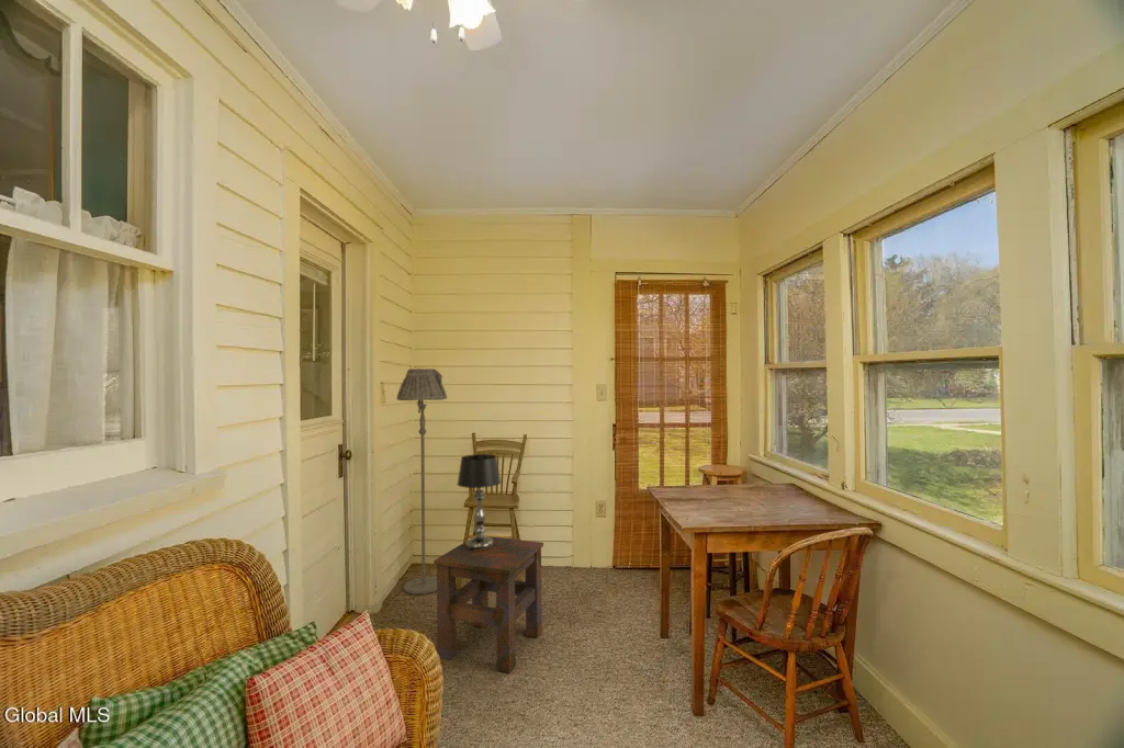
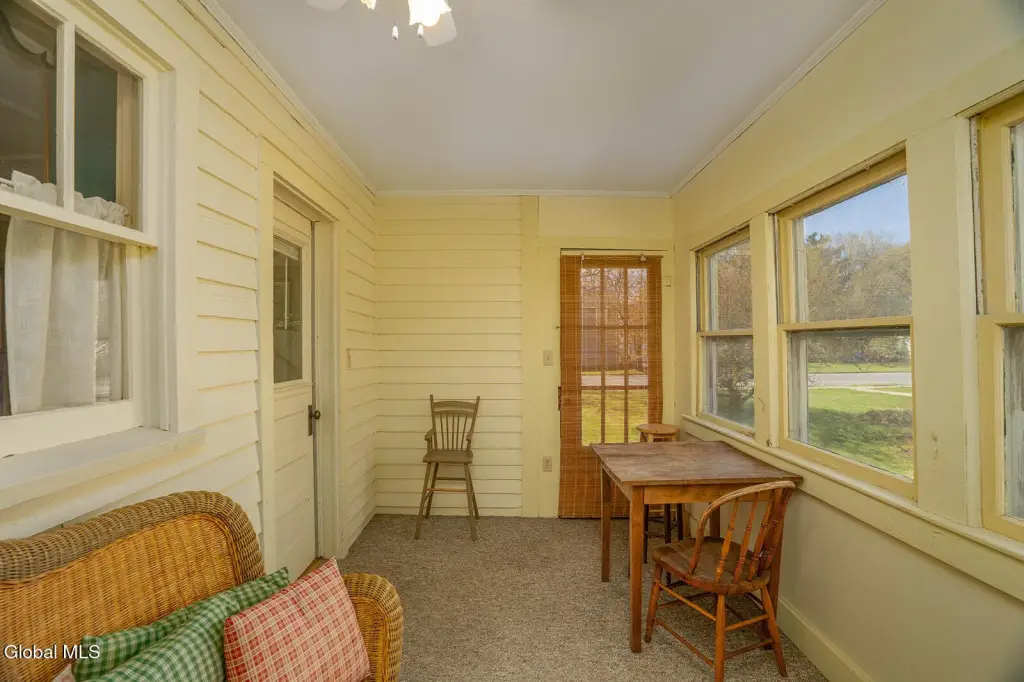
- table lamp (479, 501)
- floor lamp (423, 477)
- side table (487, 597)
